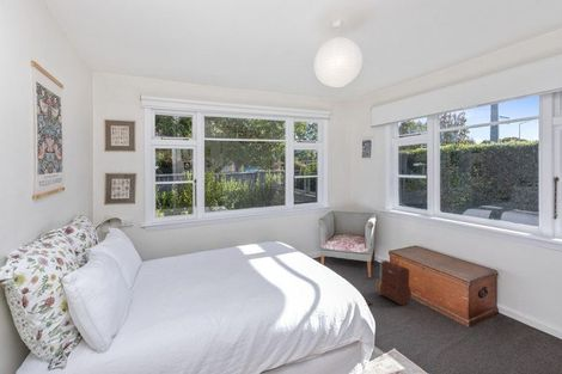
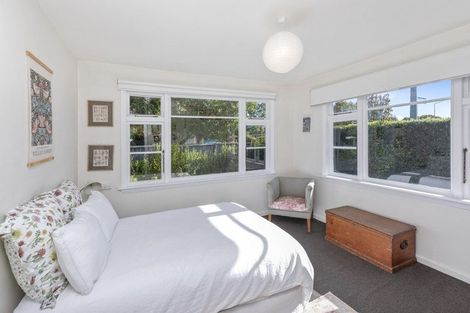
- backpack (381, 282)
